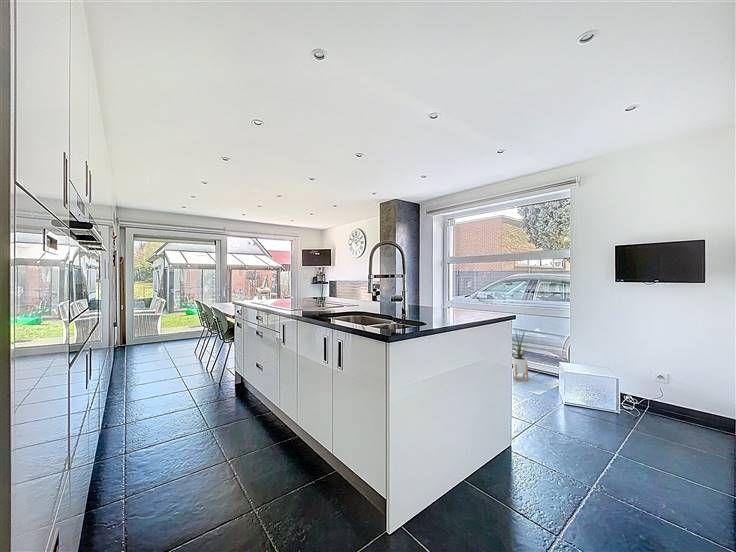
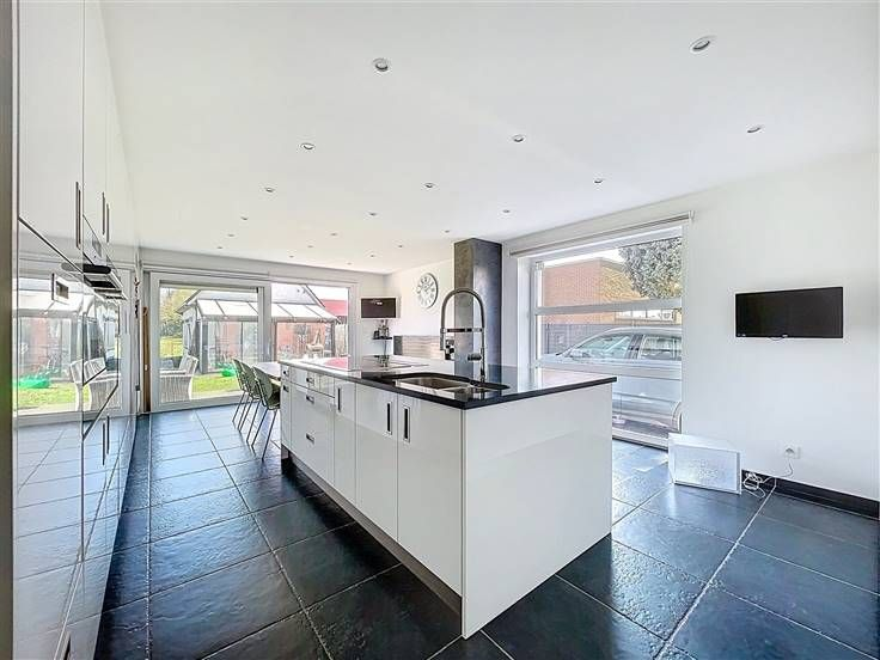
- house plant (520, 352)
